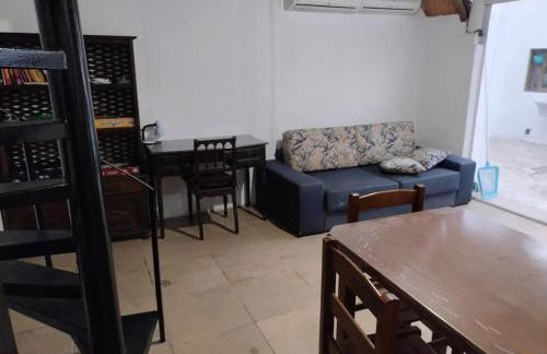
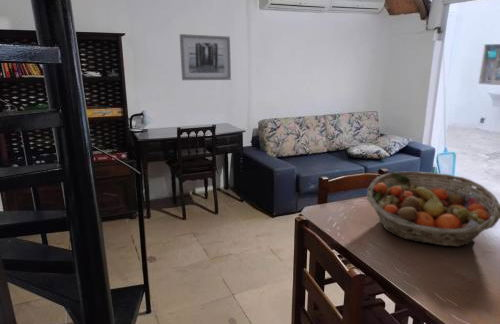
+ fruit basket (428, 206)
+ wall art (206, 58)
